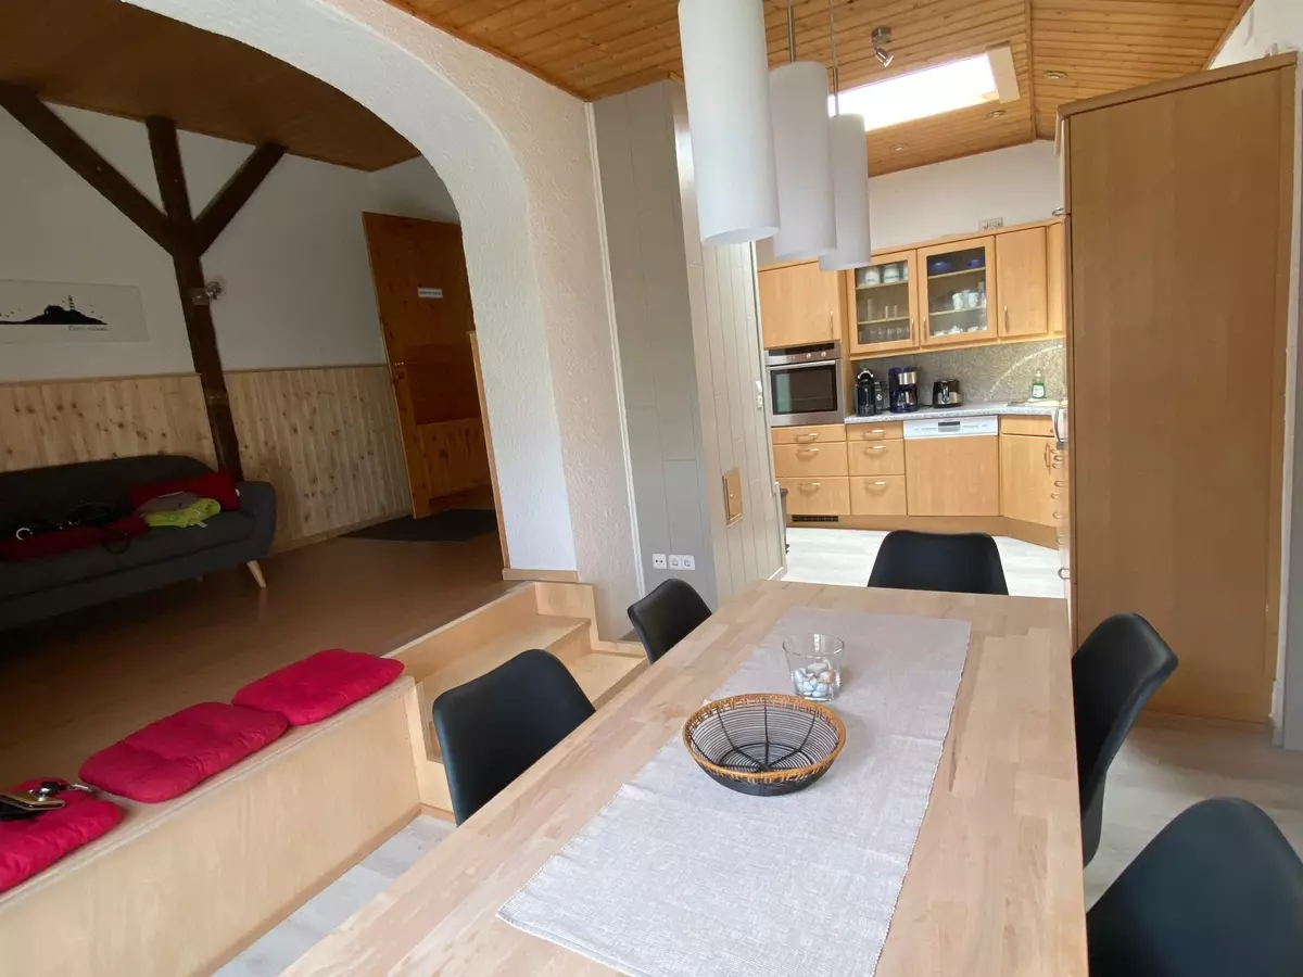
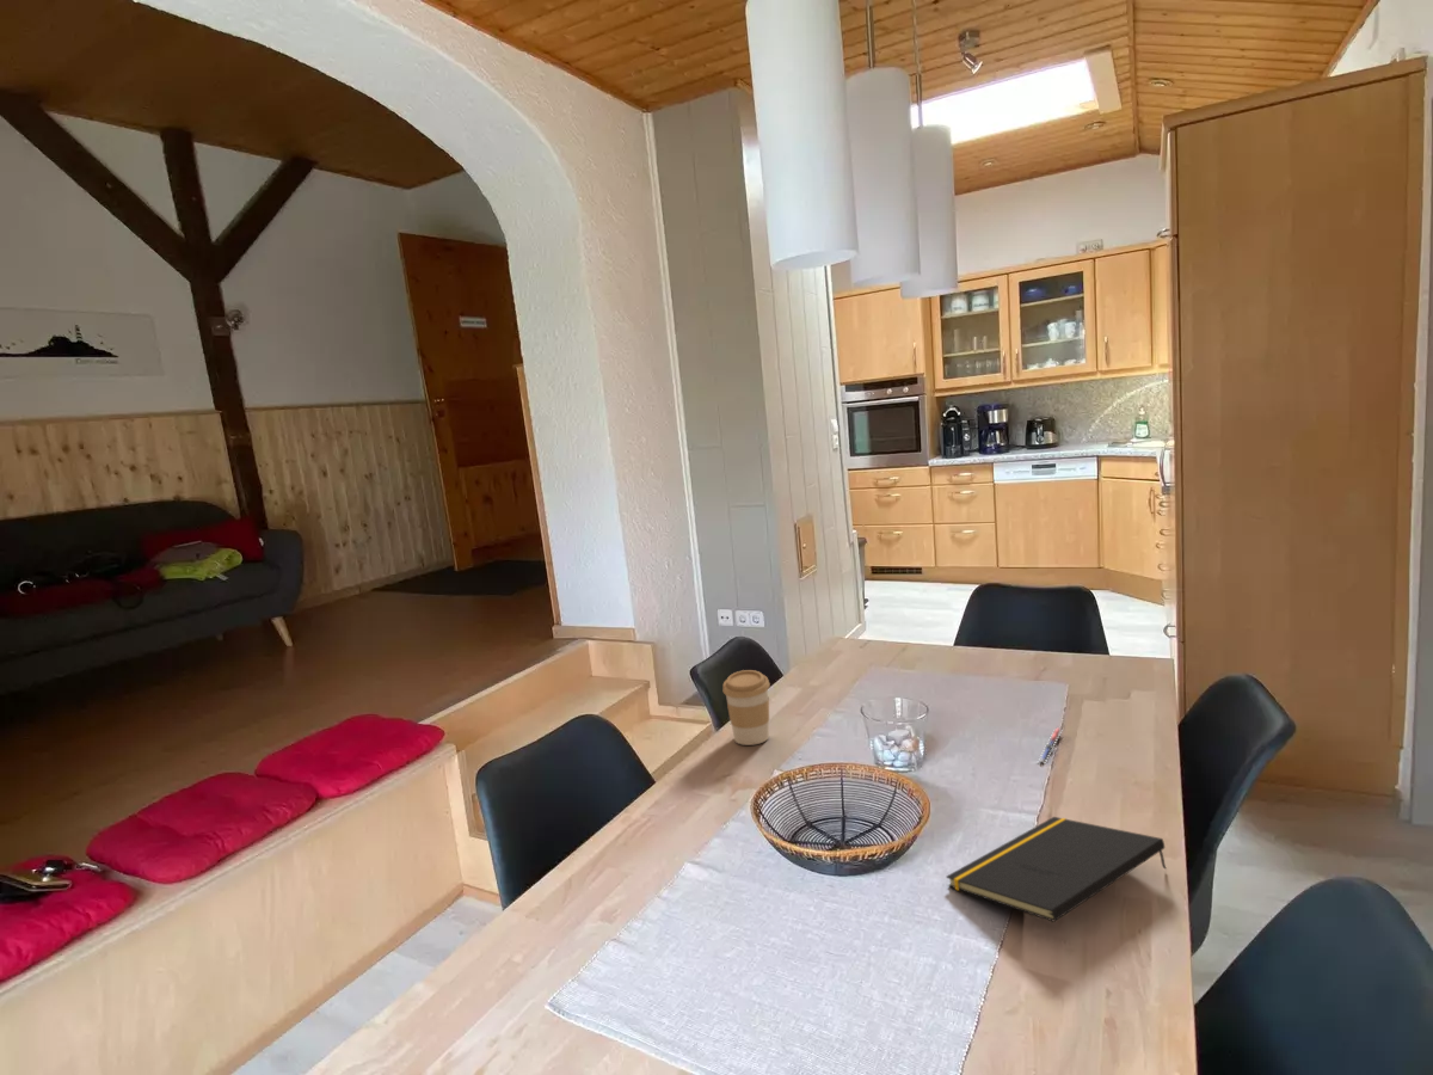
+ coffee cup (748, 706)
+ pen (1050, 744)
+ notepad (1053, 862)
